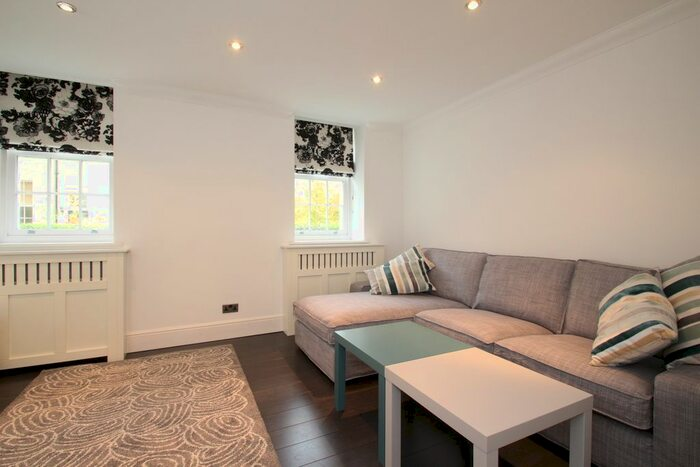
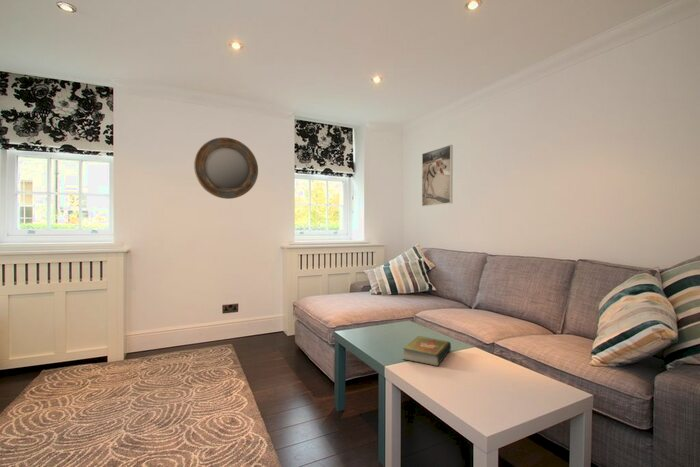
+ home mirror (227, 168)
+ book (427, 349)
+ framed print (436, 177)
